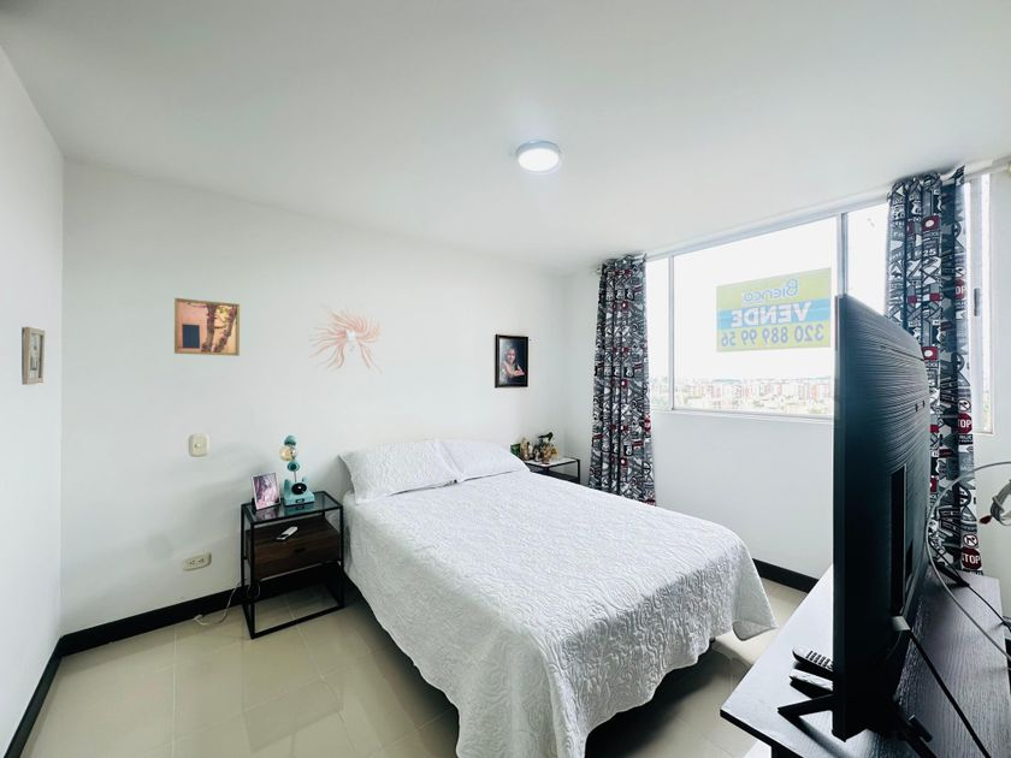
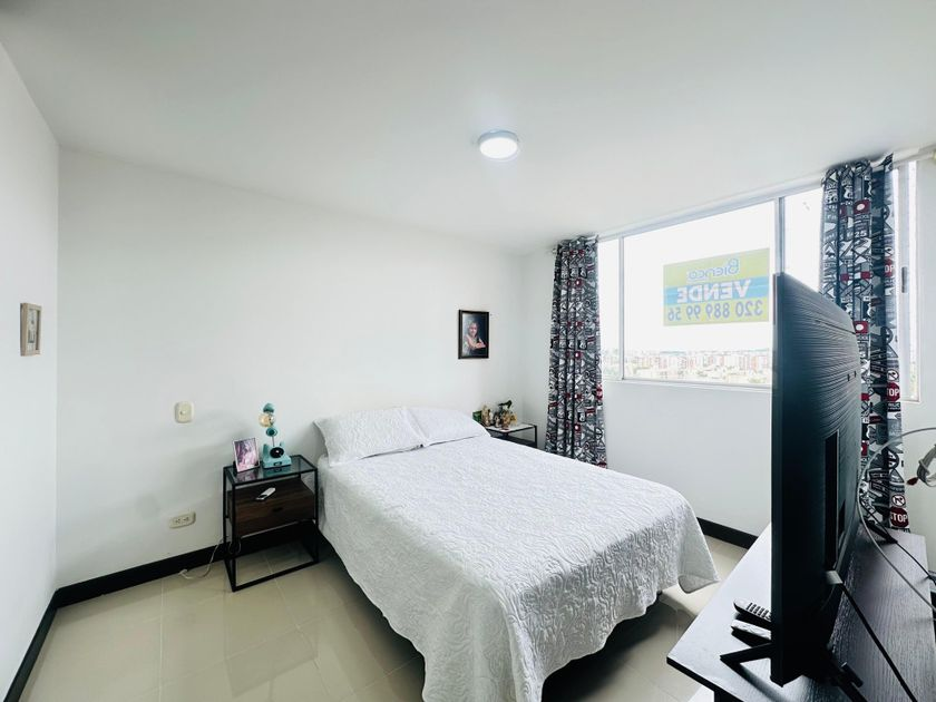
- wall sculpture (347, 337)
- wall art (207, 327)
